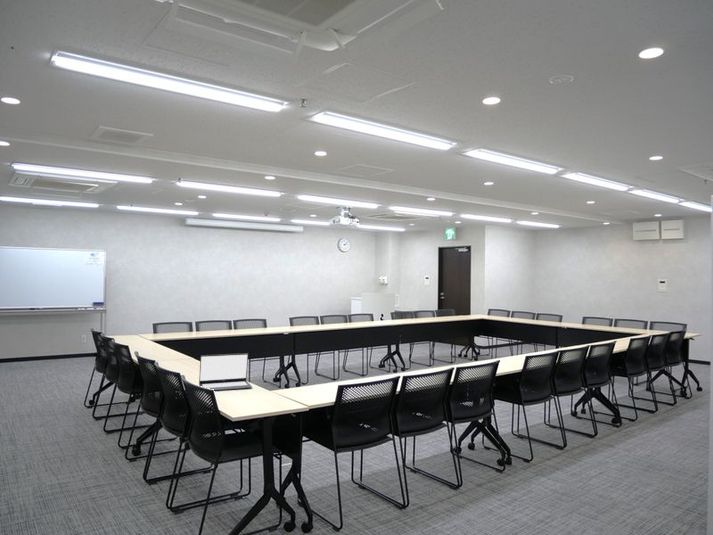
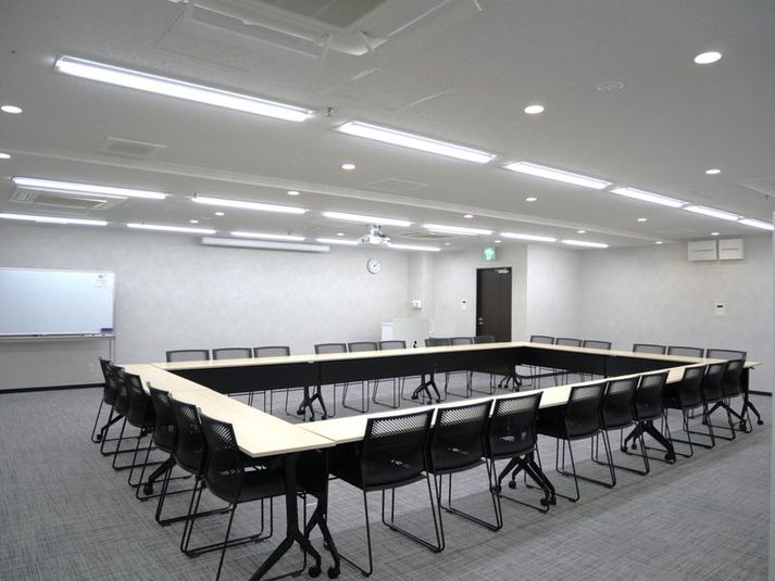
- laptop (225, 371)
